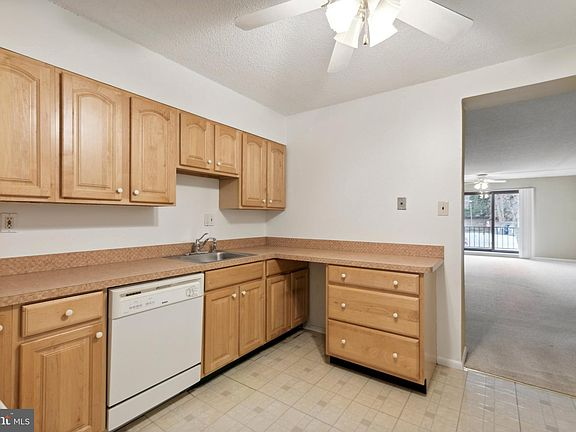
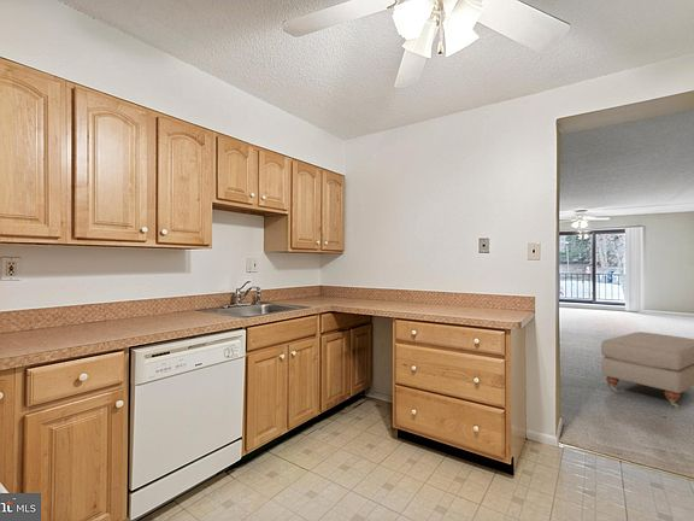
+ ottoman (654, 364)
